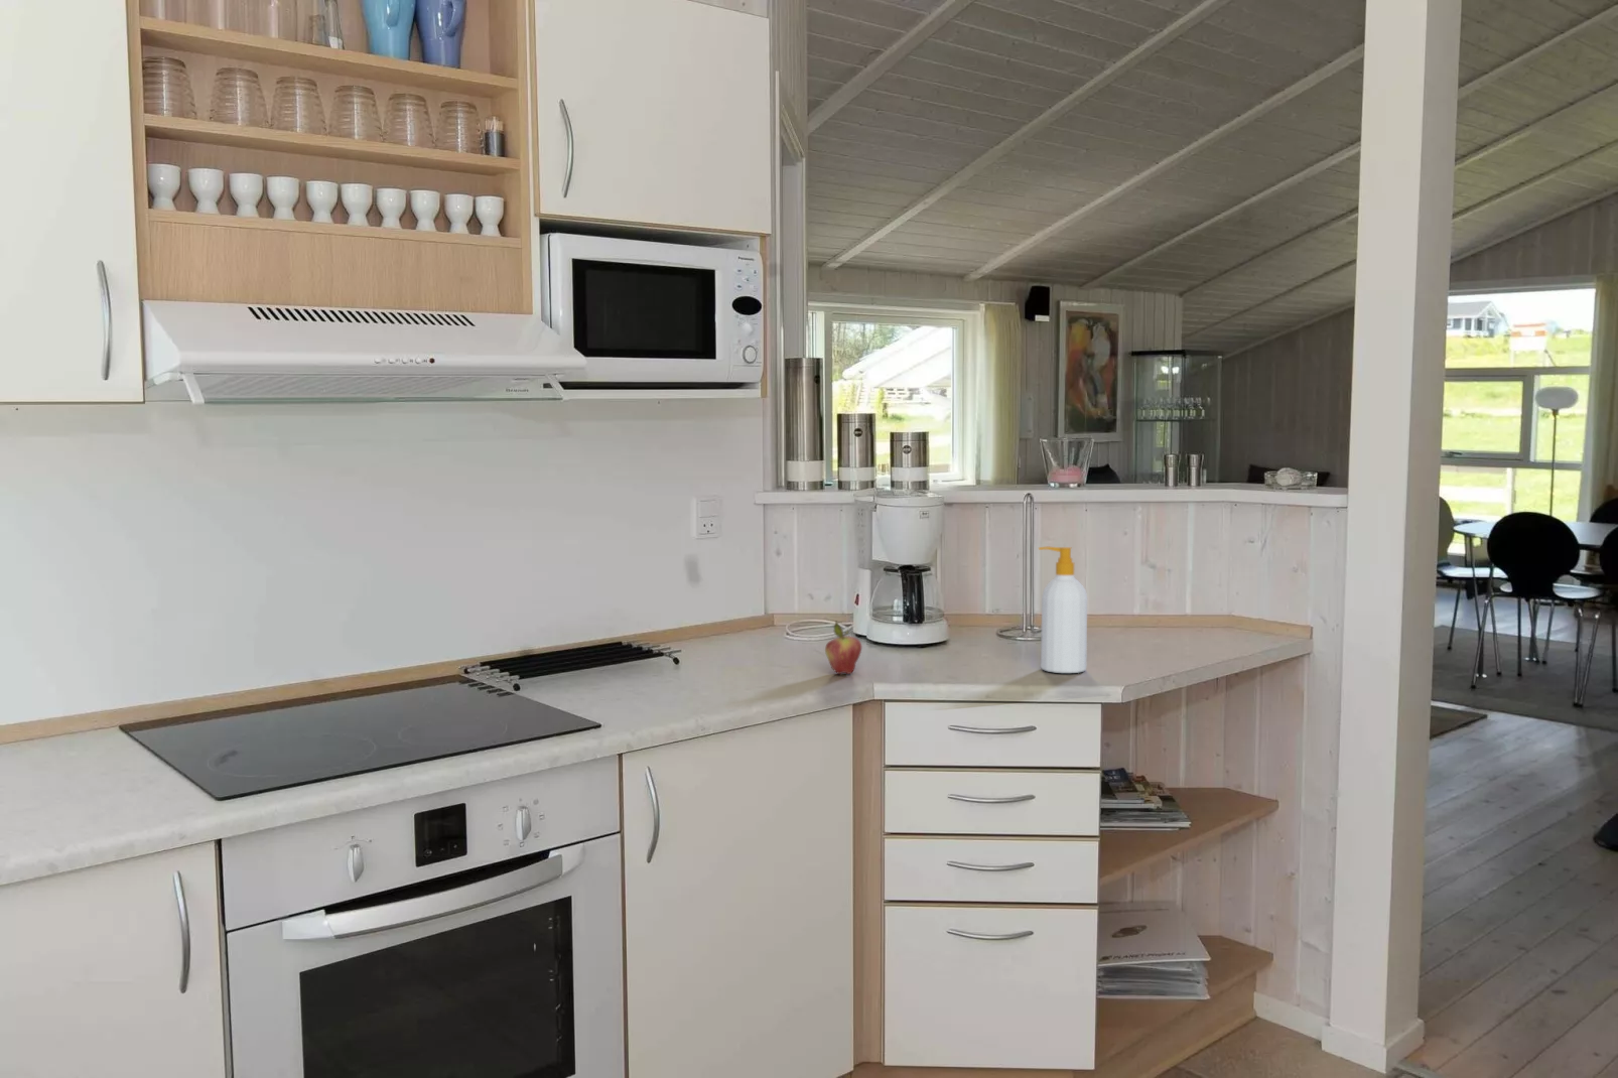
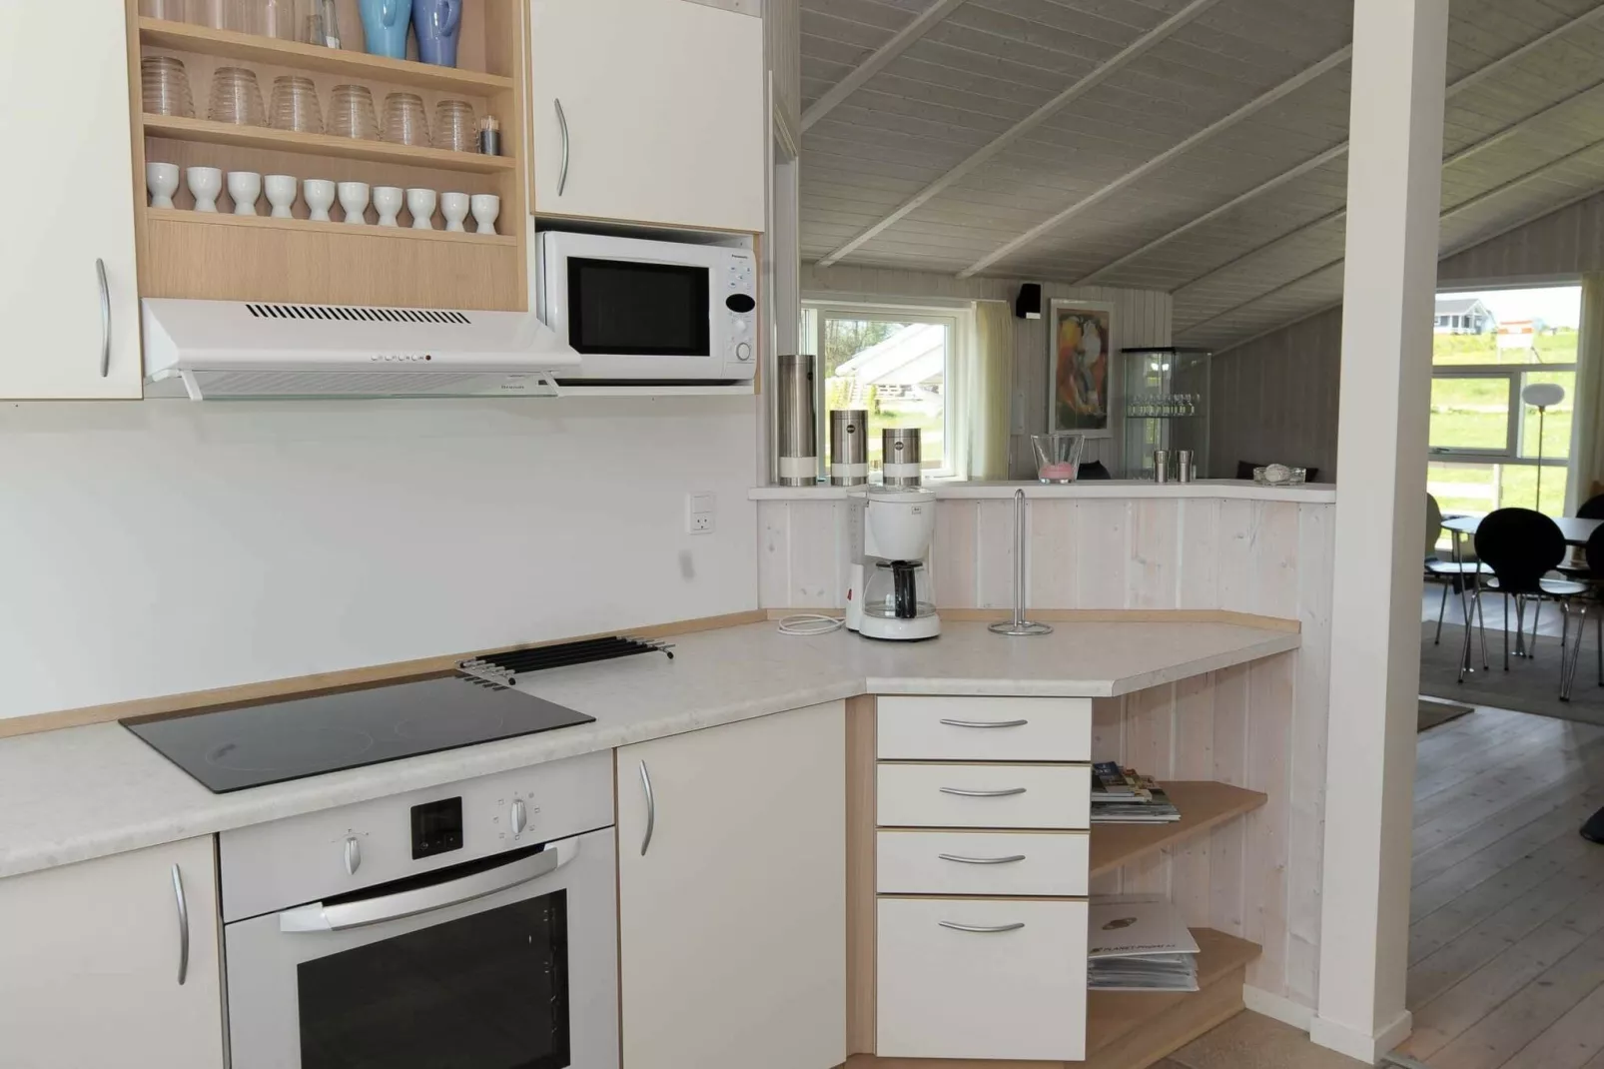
- fruit (842, 647)
- soap bottle (1062, 609)
